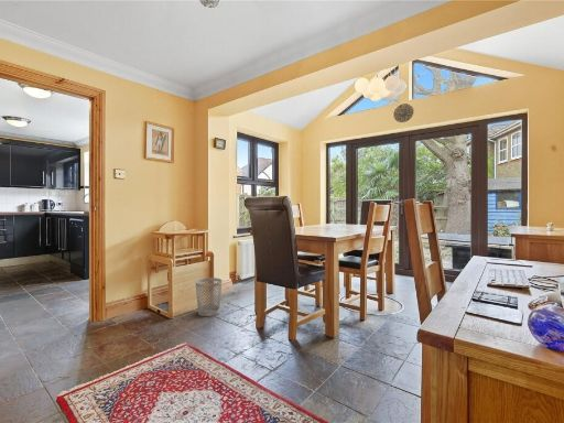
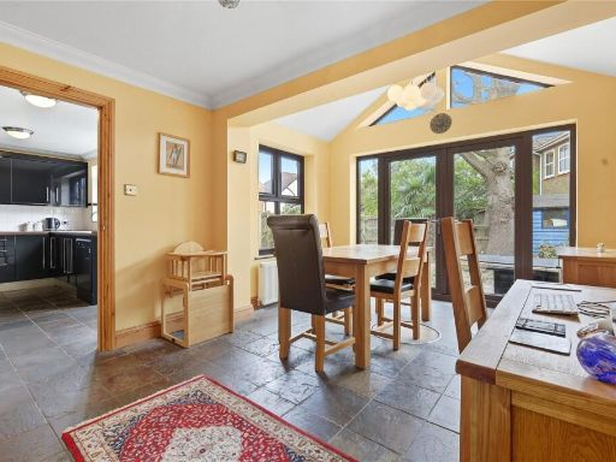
- wastebasket (209, 296)
